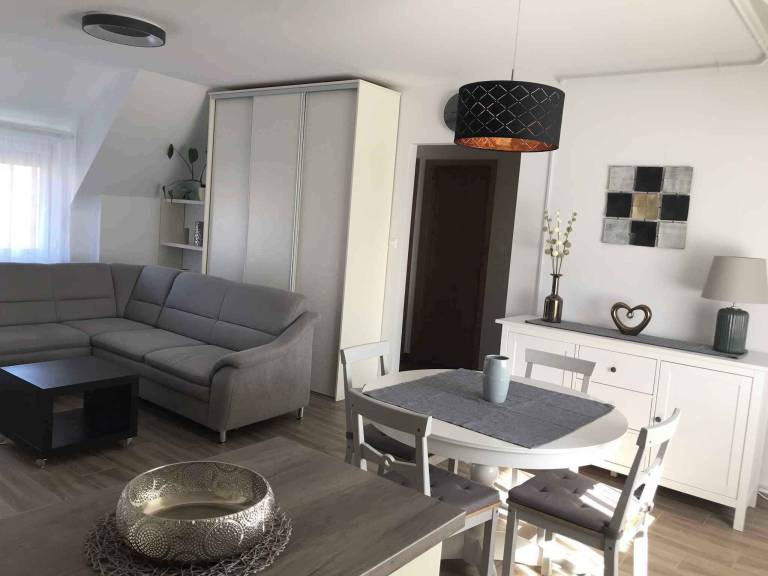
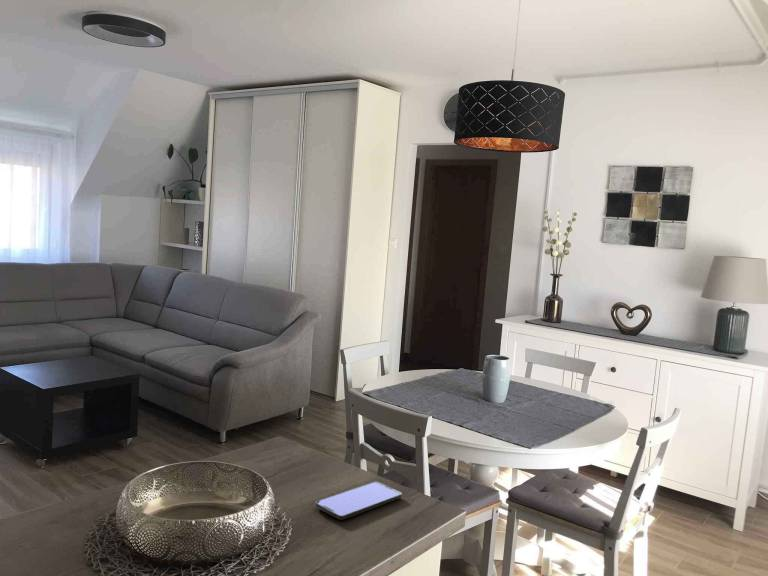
+ smartphone (359, 499)
